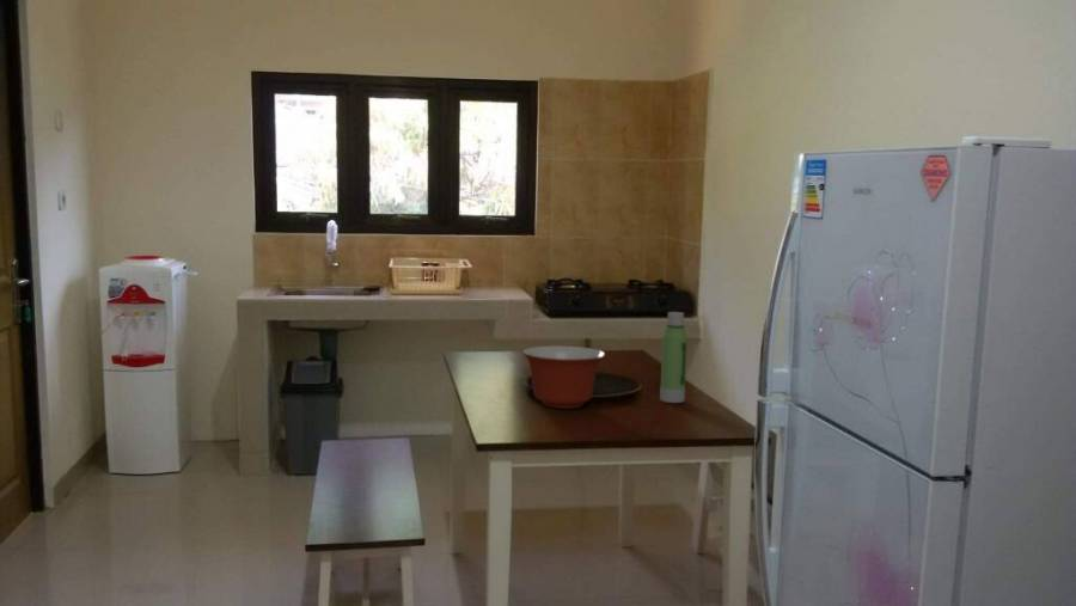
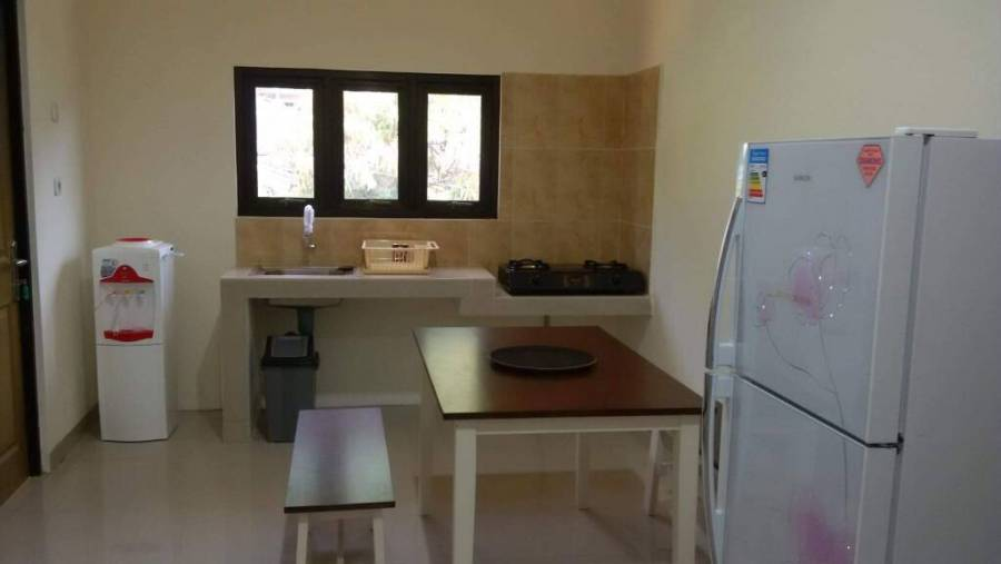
- water bottle (674, 356)
- mixing bowl (563, 378)
